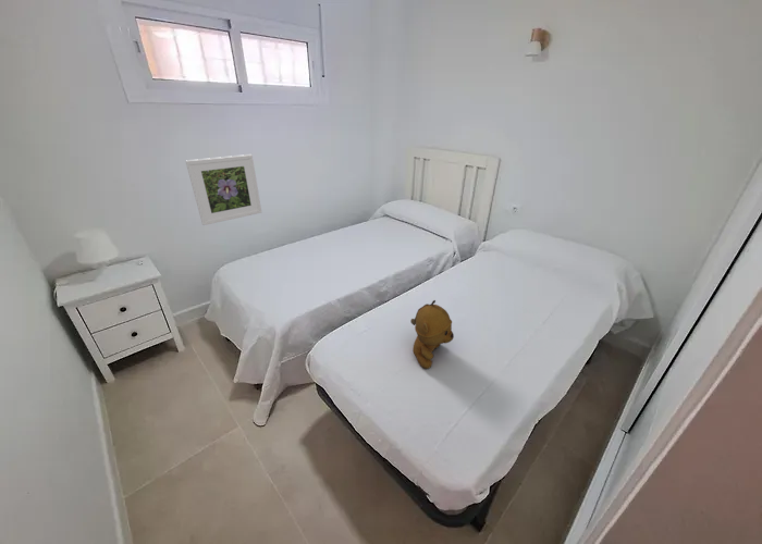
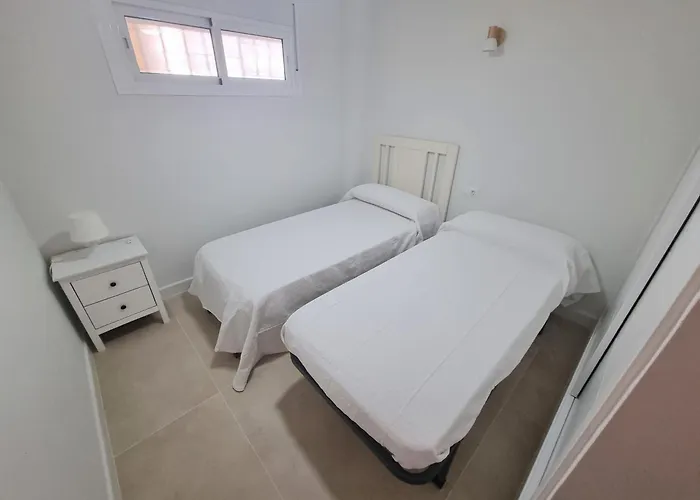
- stuffed bear (430, 329)
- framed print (228, 189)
